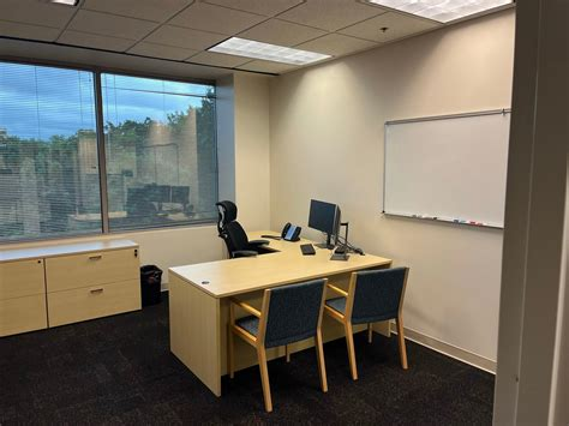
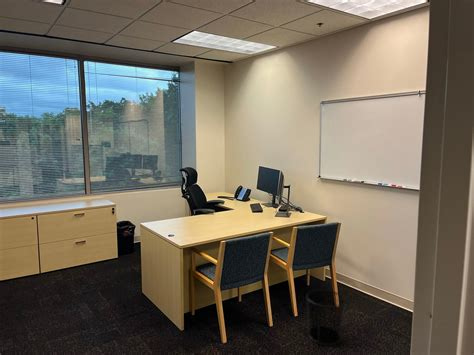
+ waste bin (325, 316)
